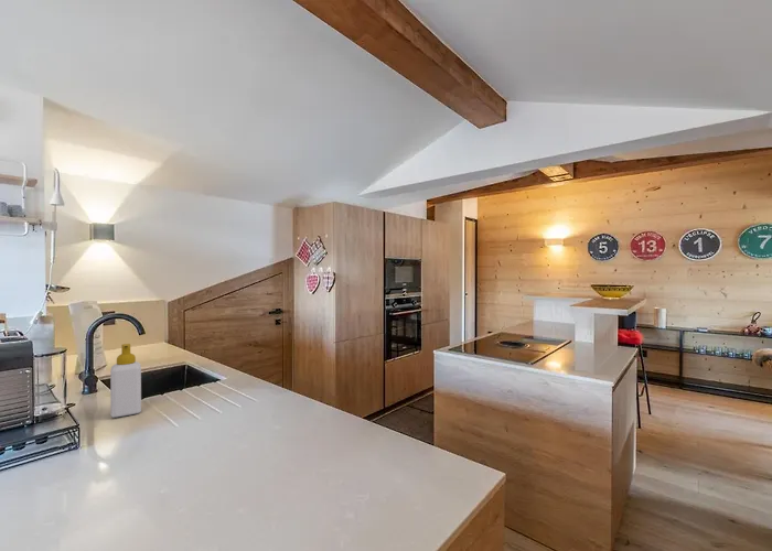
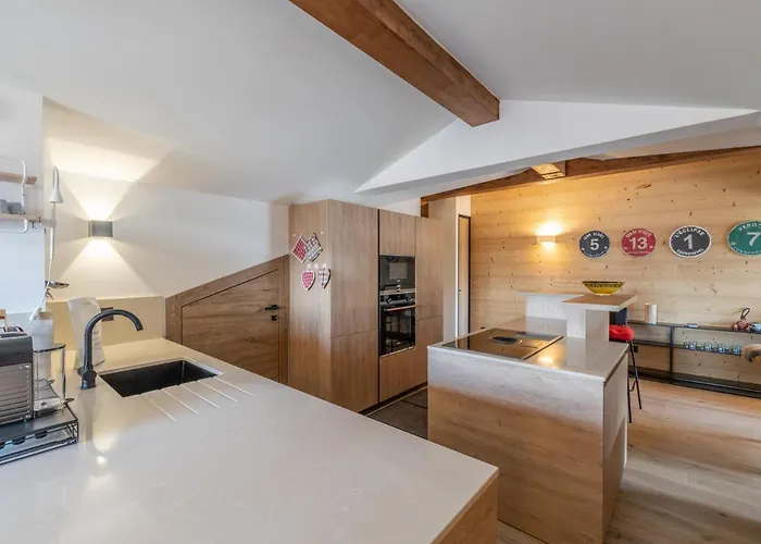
- soap bottle (126, 378)
